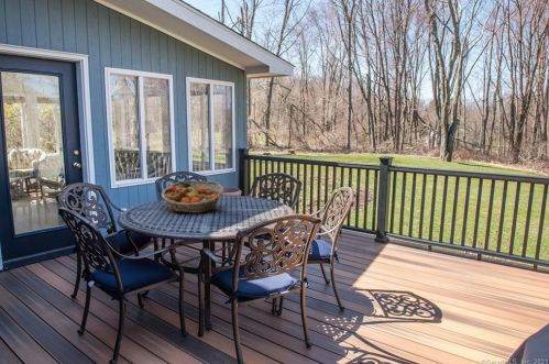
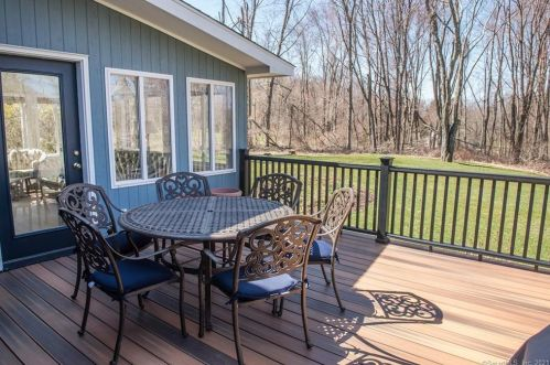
- fruit basket (193, 196)
